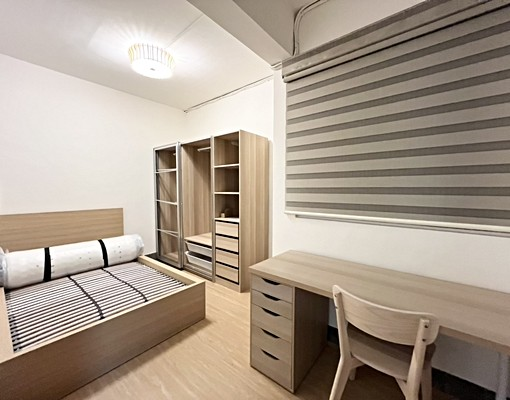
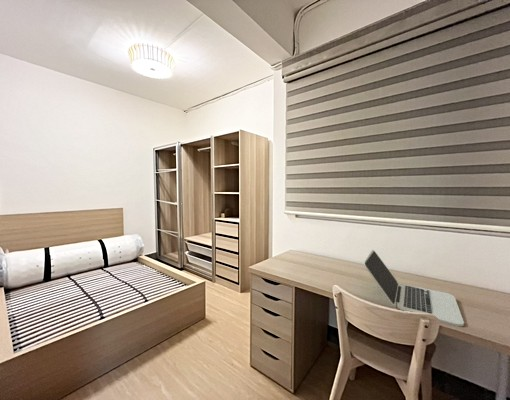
+ laptop (409, 285)
